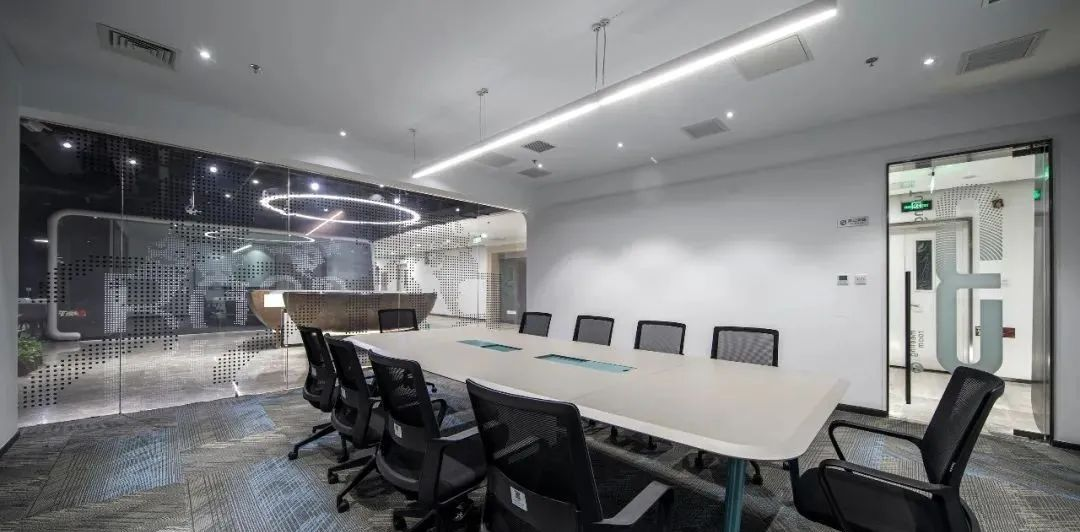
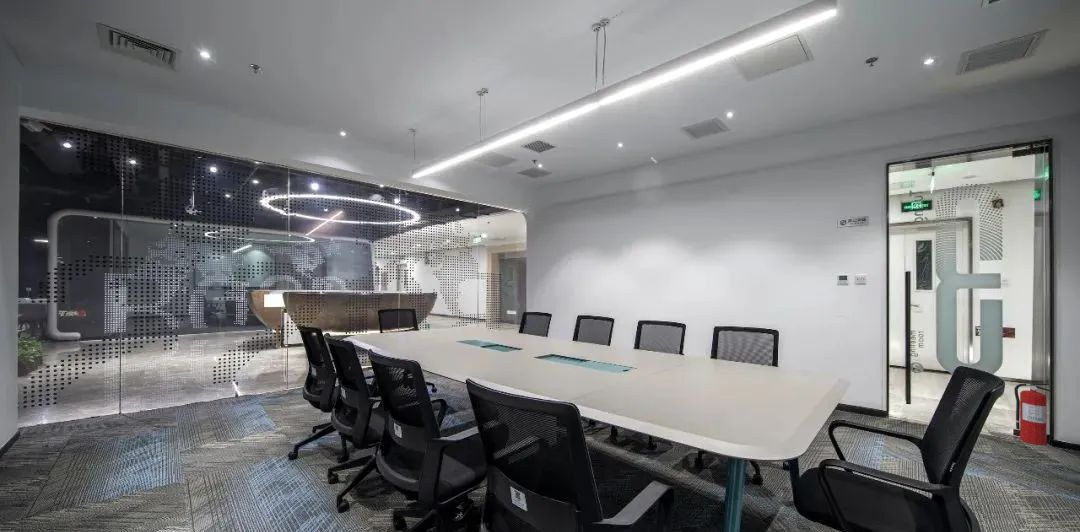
+ fire extinguisher (1032, 411)
